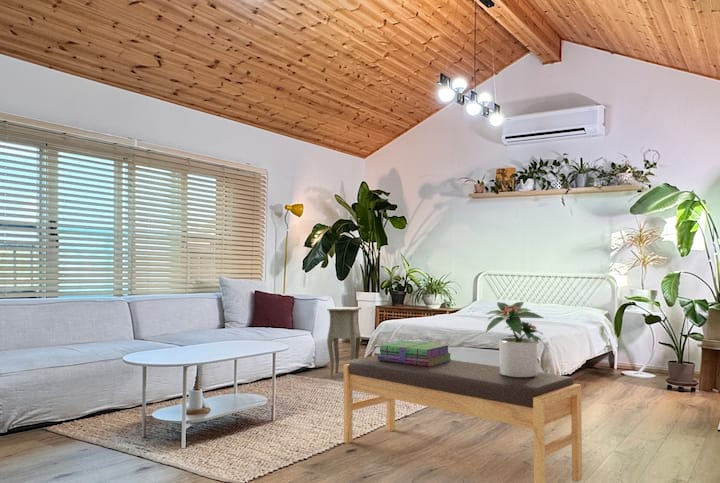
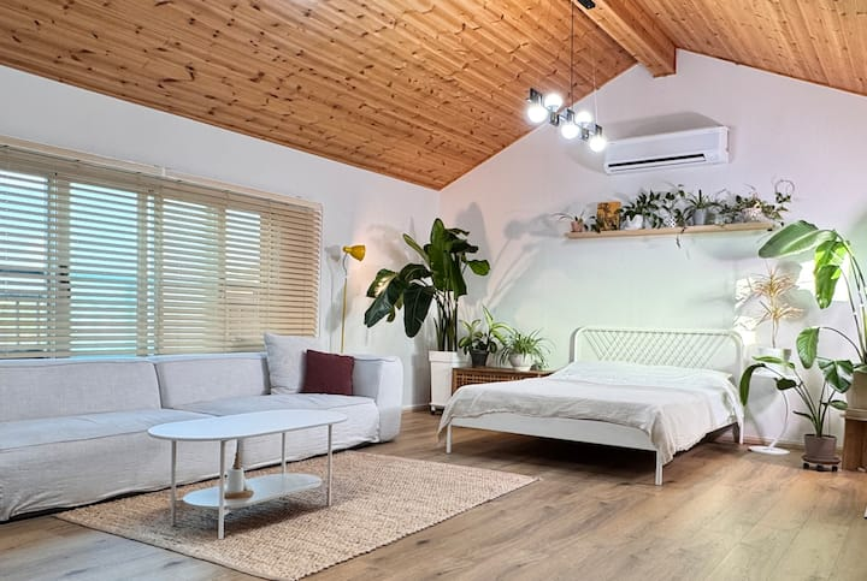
- potted plant (514, 338)
- bench (452, 411)
- side table (344, 338)
- stack of books (414, 352)
